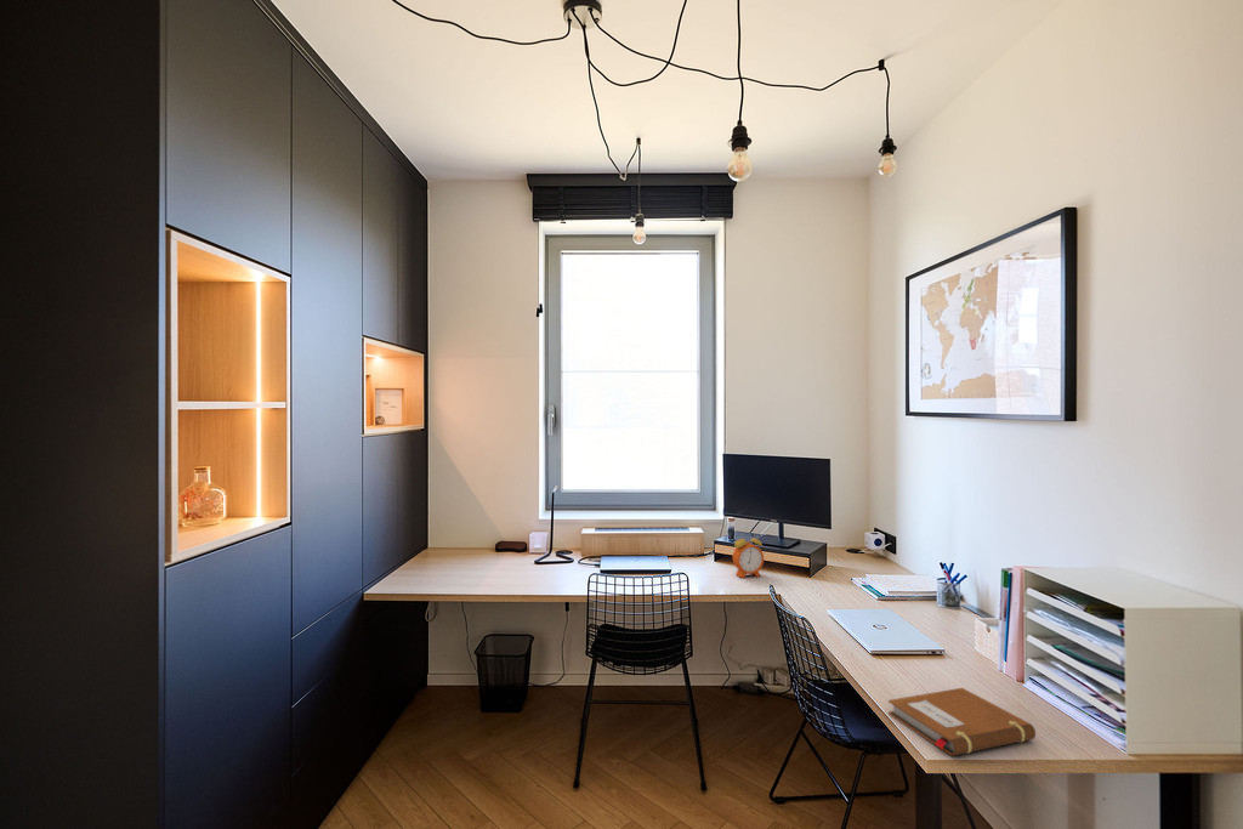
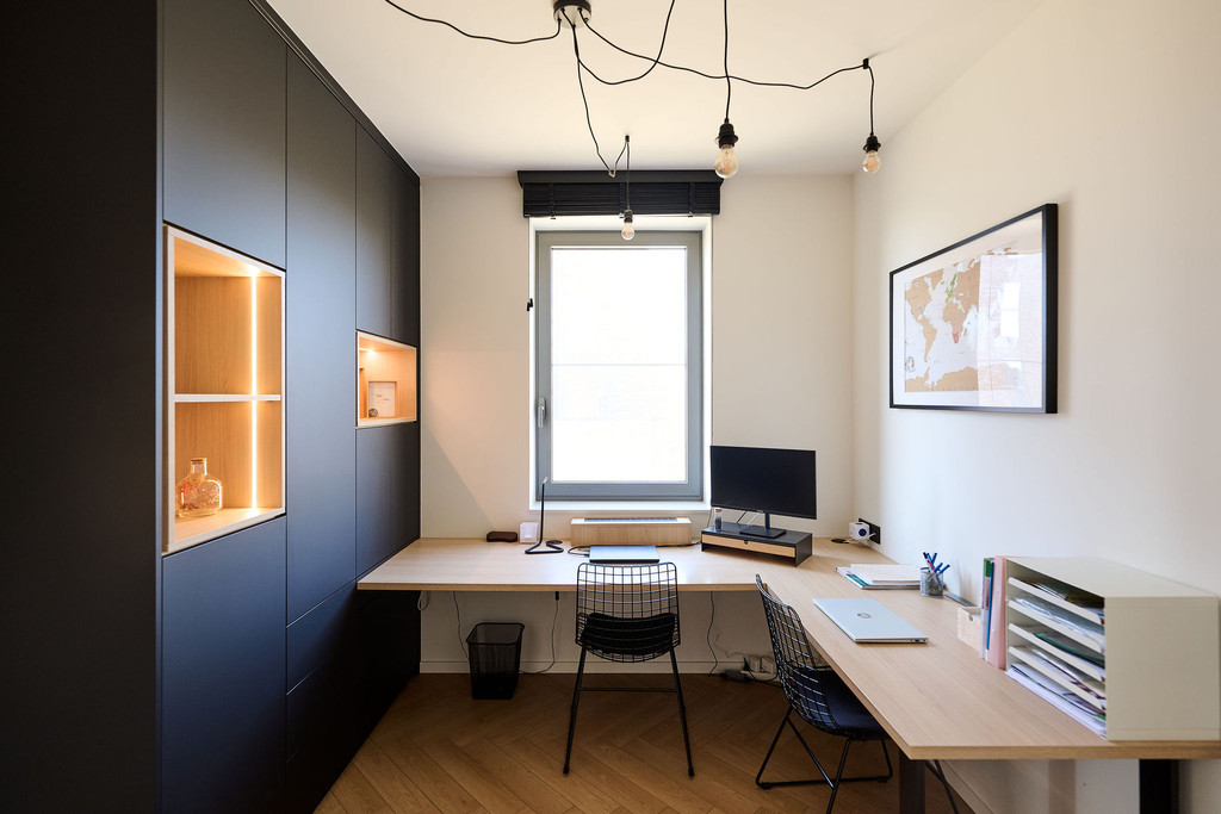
- alarm clock (748, 553)
- notebook (957, 720)
